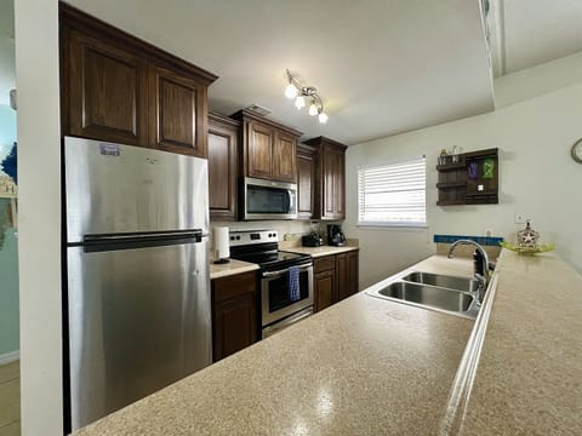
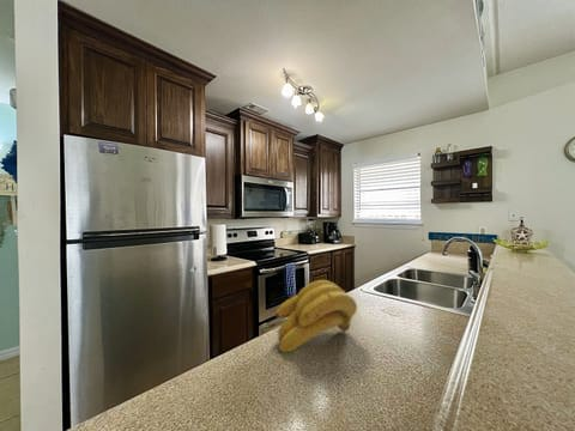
+ banana bunch (315, 310)
